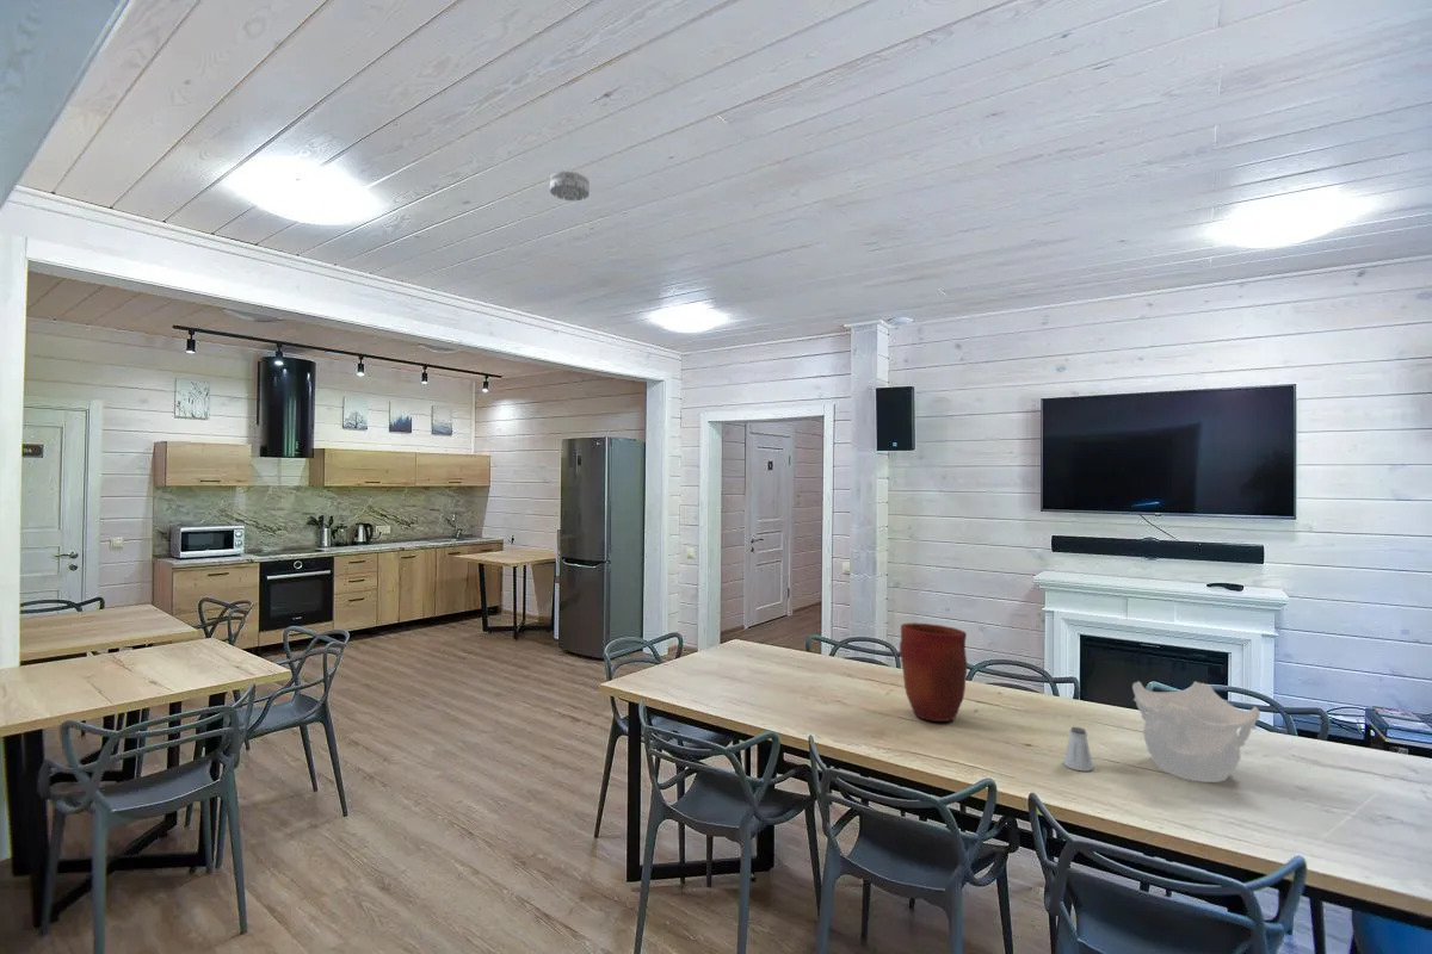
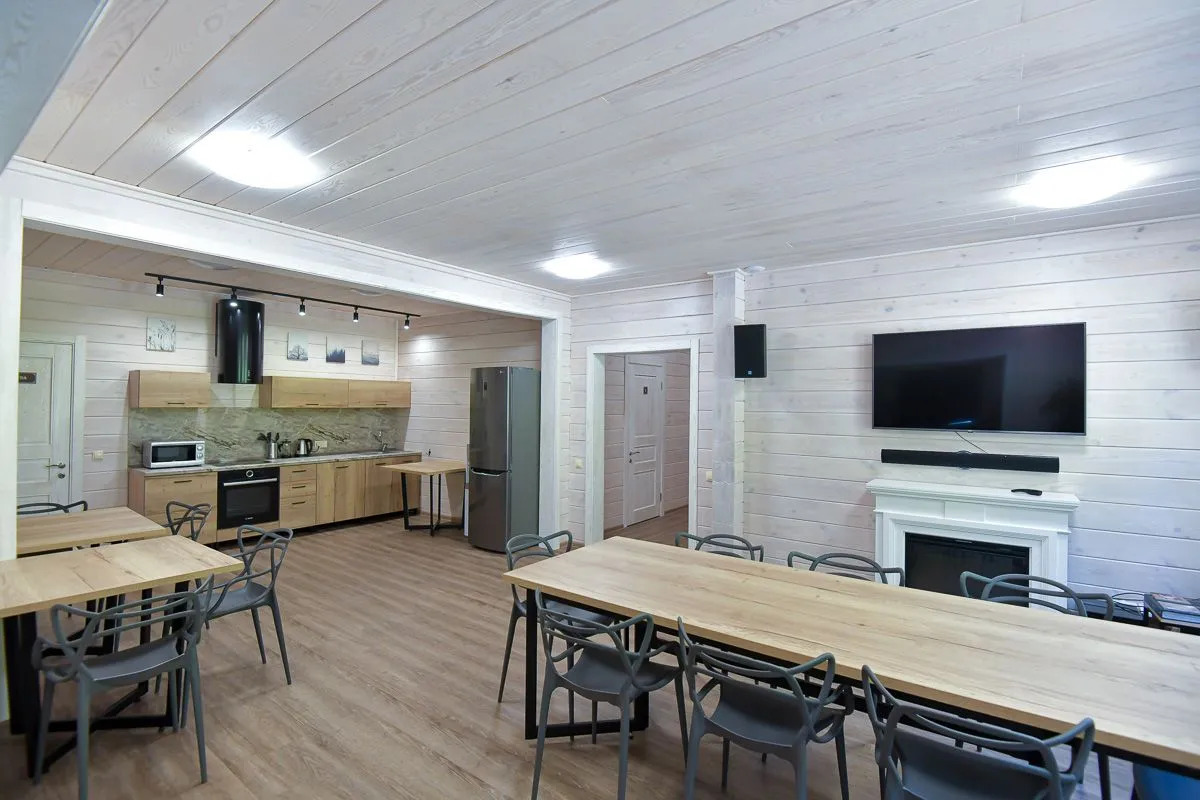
- saltshaker (1078, 747)
- smoke detector (569, 185)
- decorative bowl (1191, 730)
- vase (932, 670)
